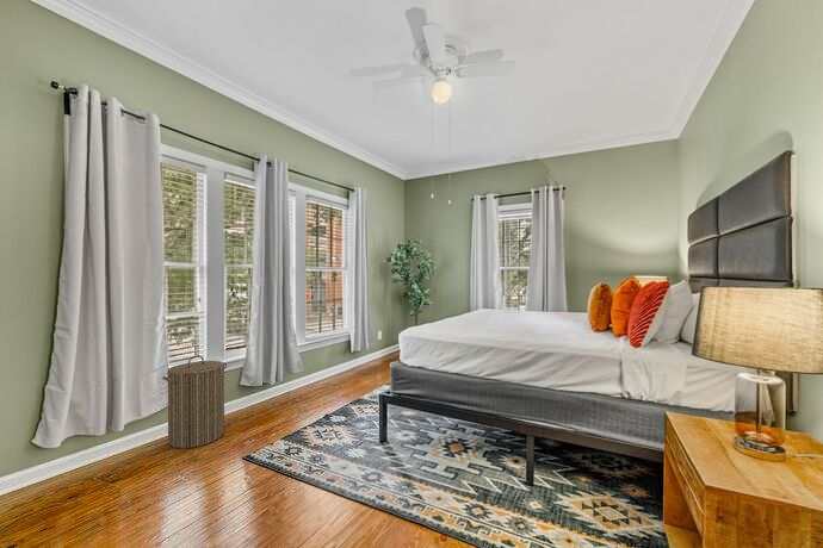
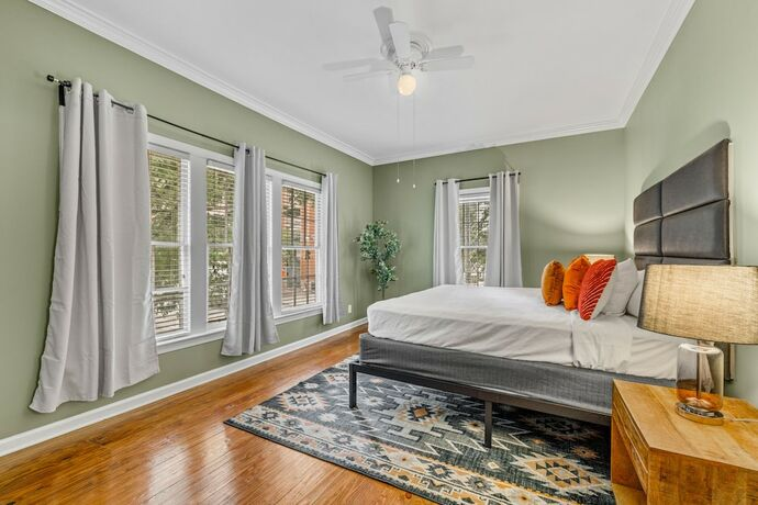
- laundry hamper (197, 396)
